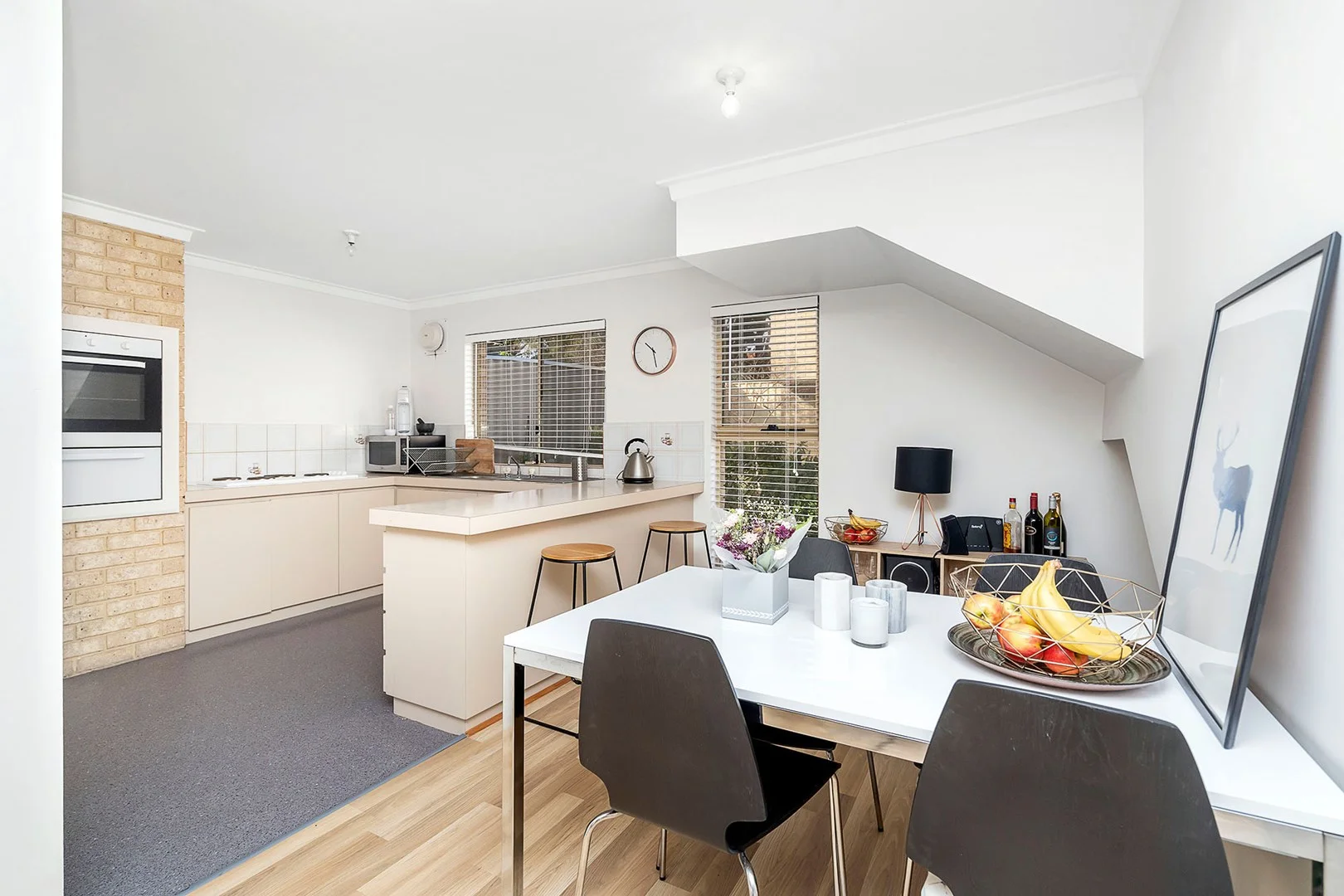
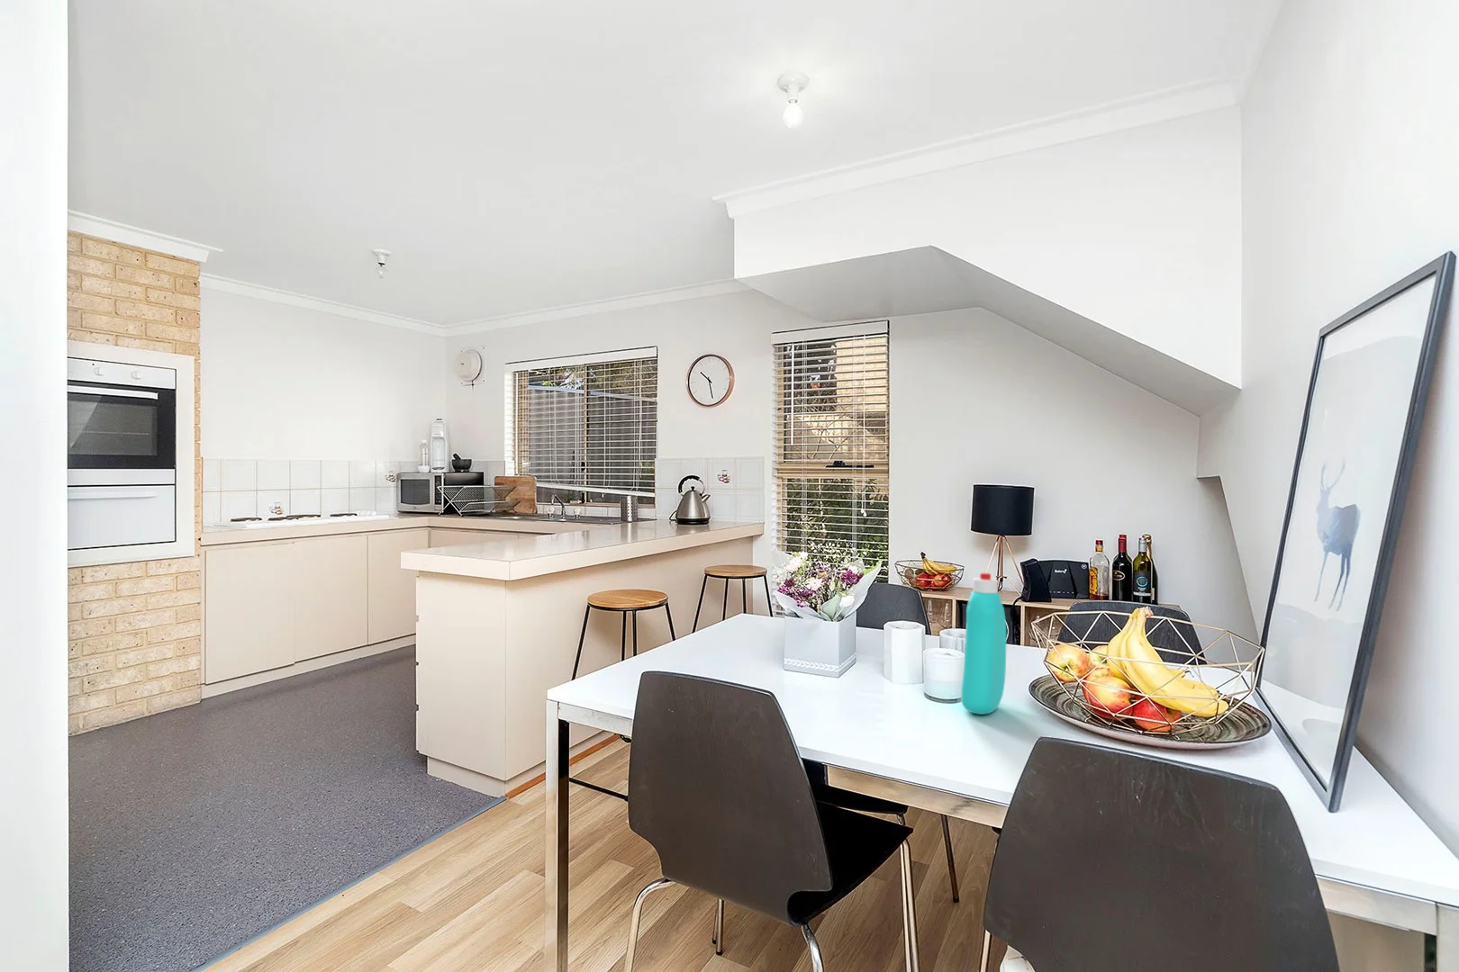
+ bottle (986, 640)
